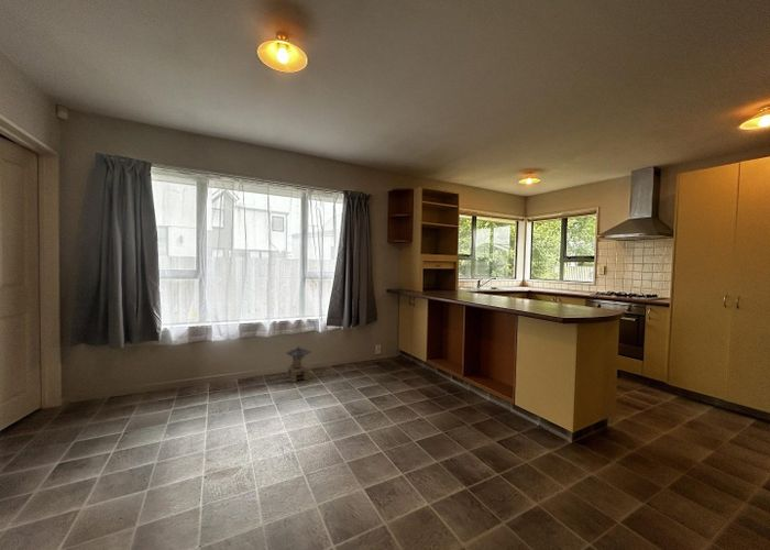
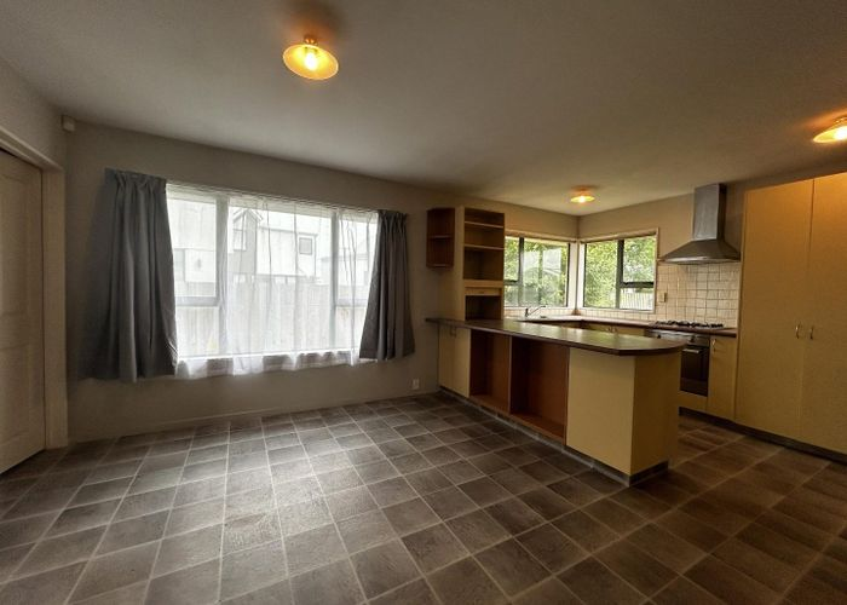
- lantern (298, 362)
